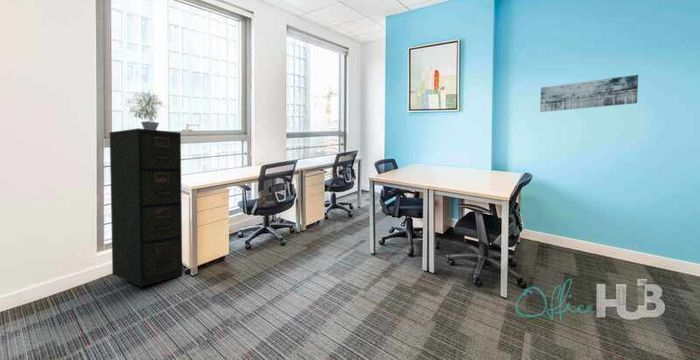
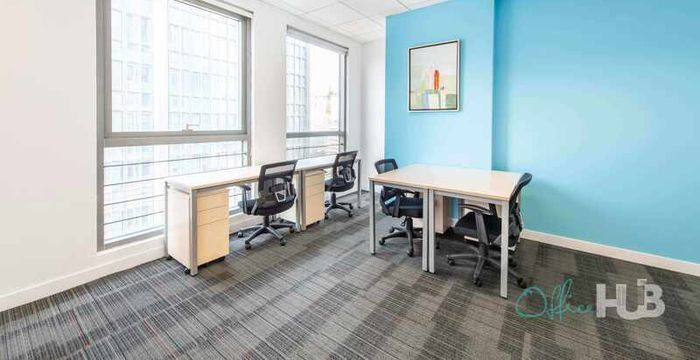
- potted plant (146, 109)
- wall art (585, 94)
- filing cabinet (147, 204)
